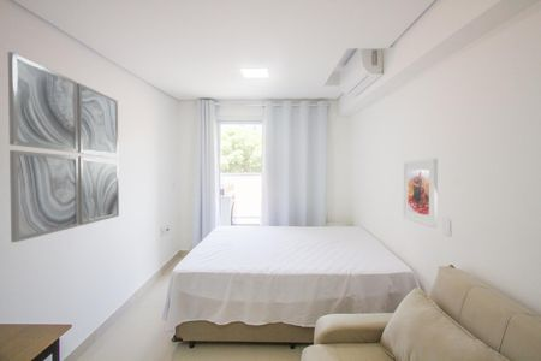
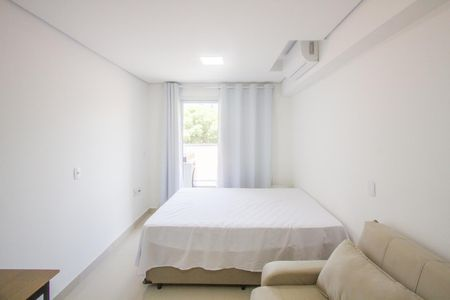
- wall art (77, 152)
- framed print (418, 191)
